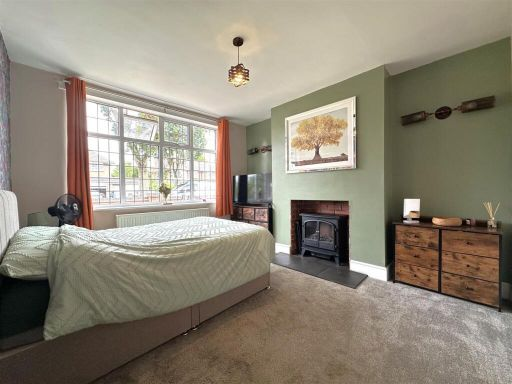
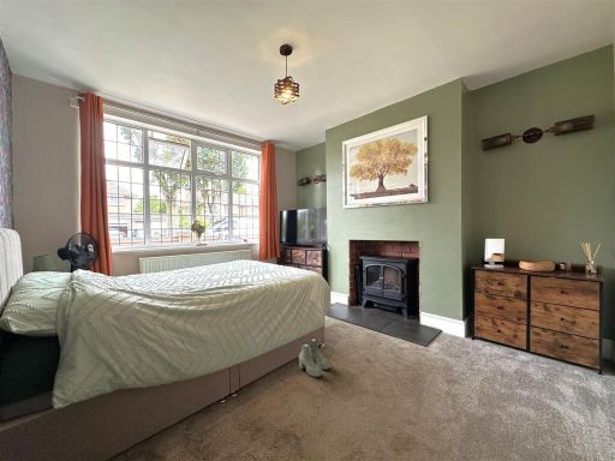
+ boots (314, 354)
